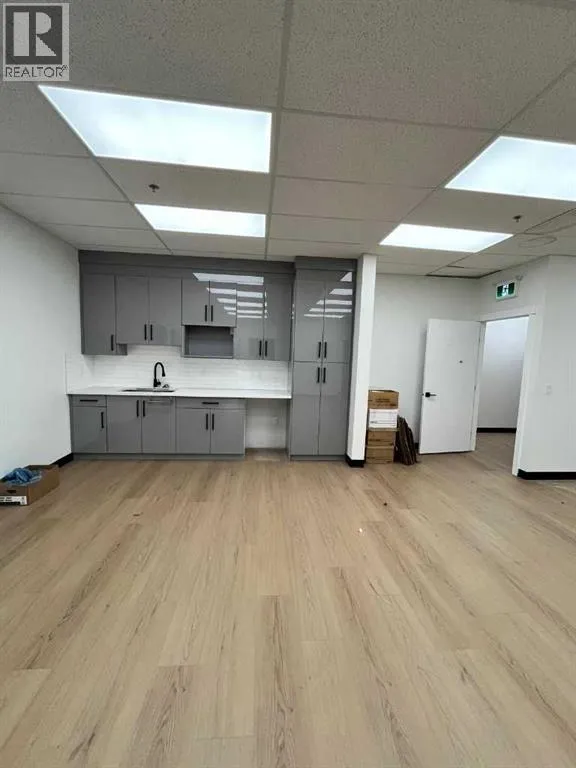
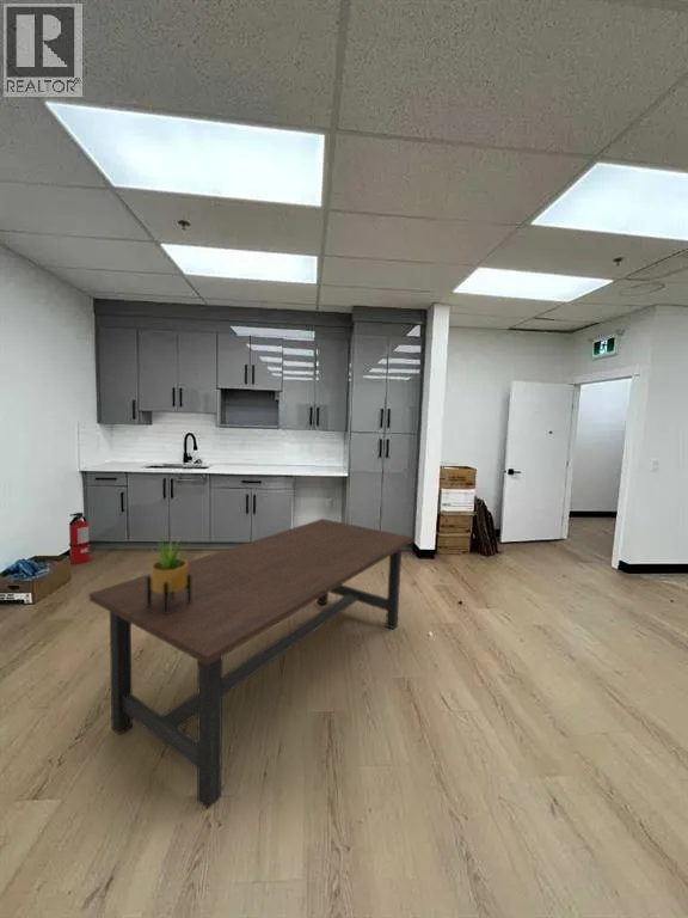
+ potted plant (168, 569)
+ dining table (287, 612)
+ fire extinguisher (81, 537)
